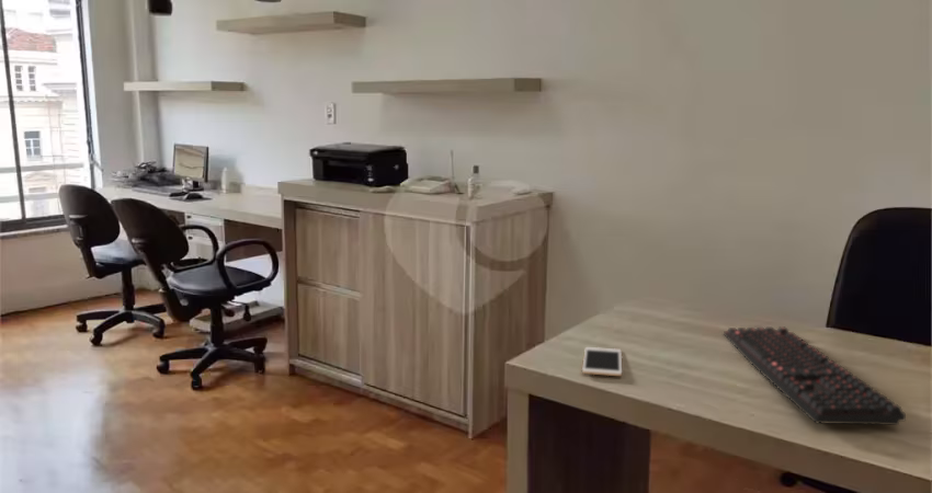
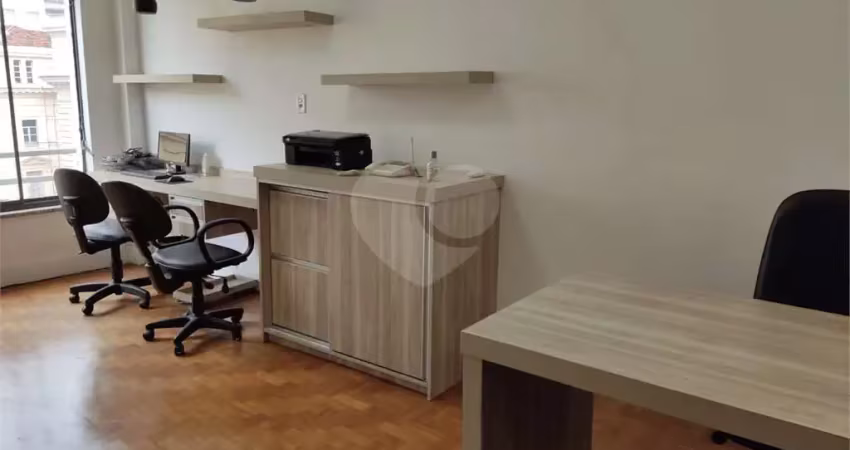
- cell phone (602, 360)
- keyboard (799, 367)
